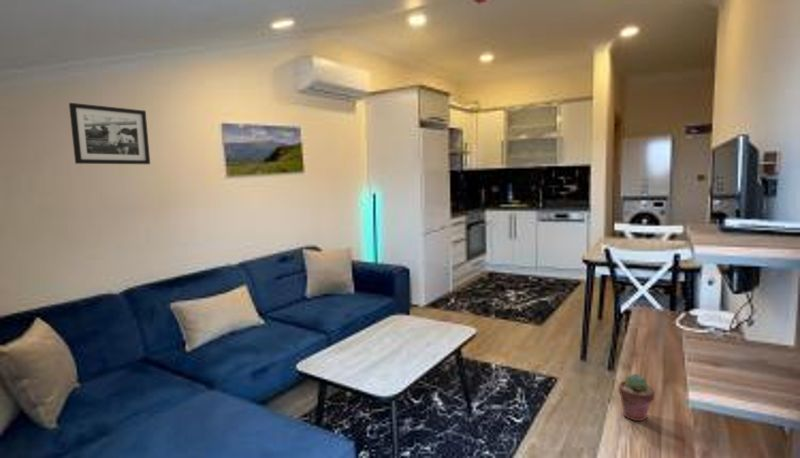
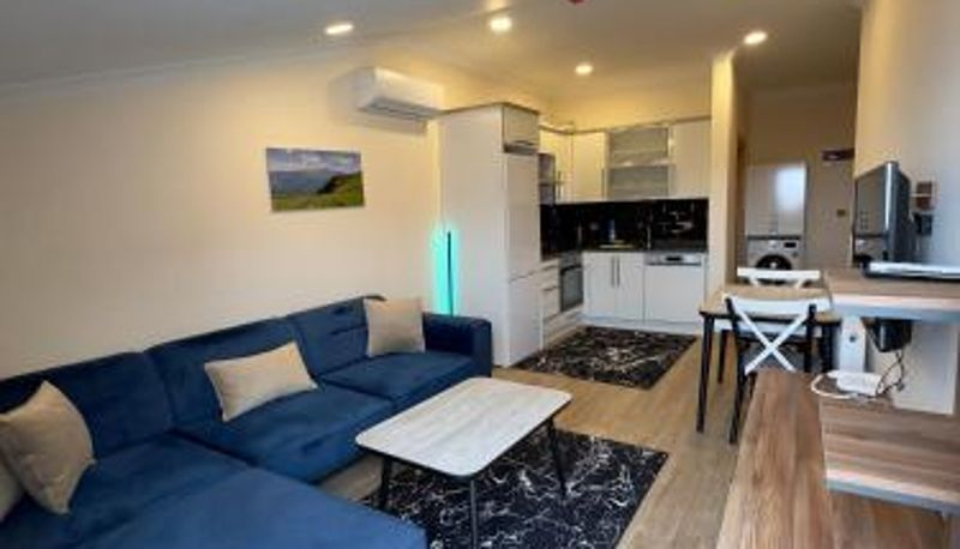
- picture frame (112, 135)
- potted succulent (635, 395)
